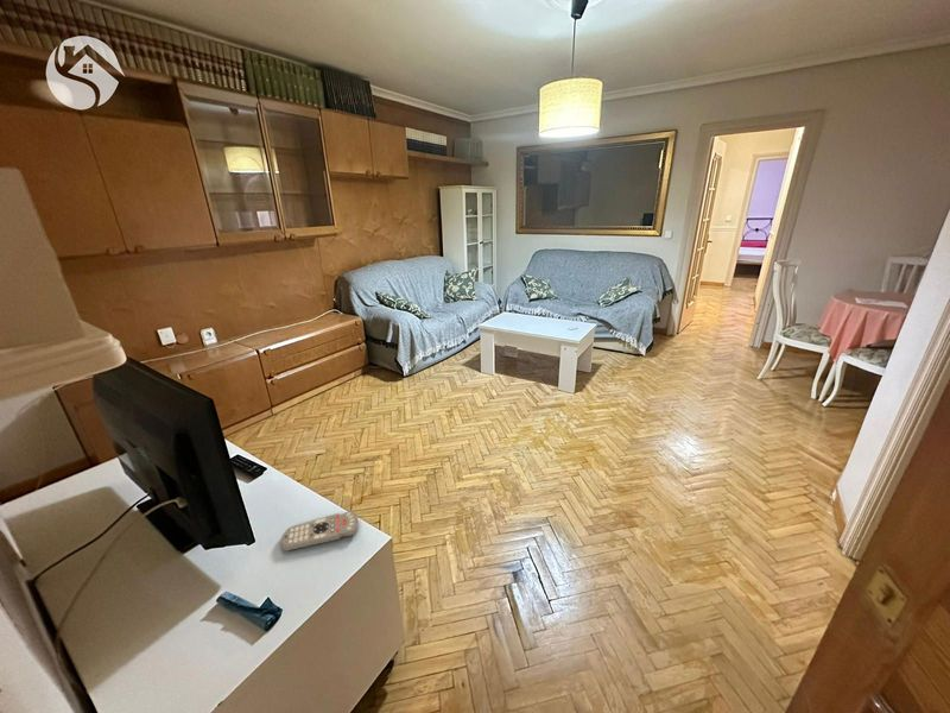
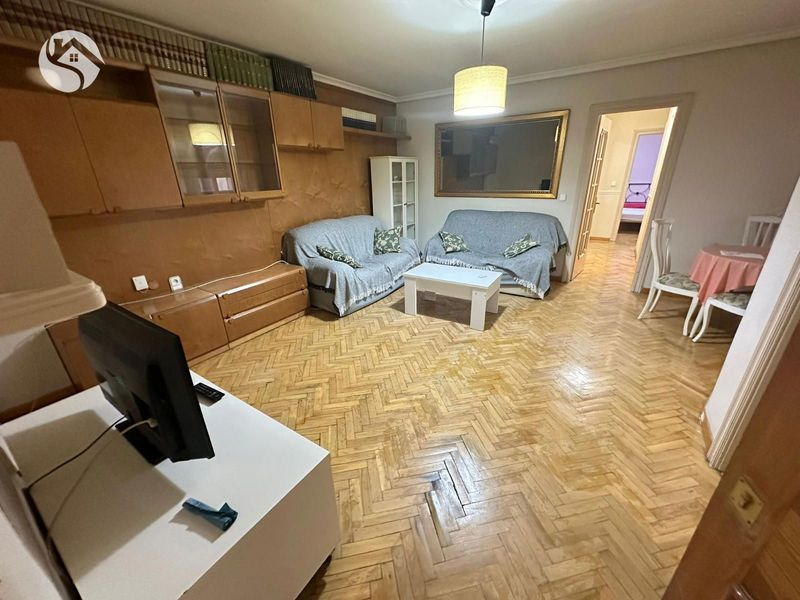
- remote control (319, 530)
